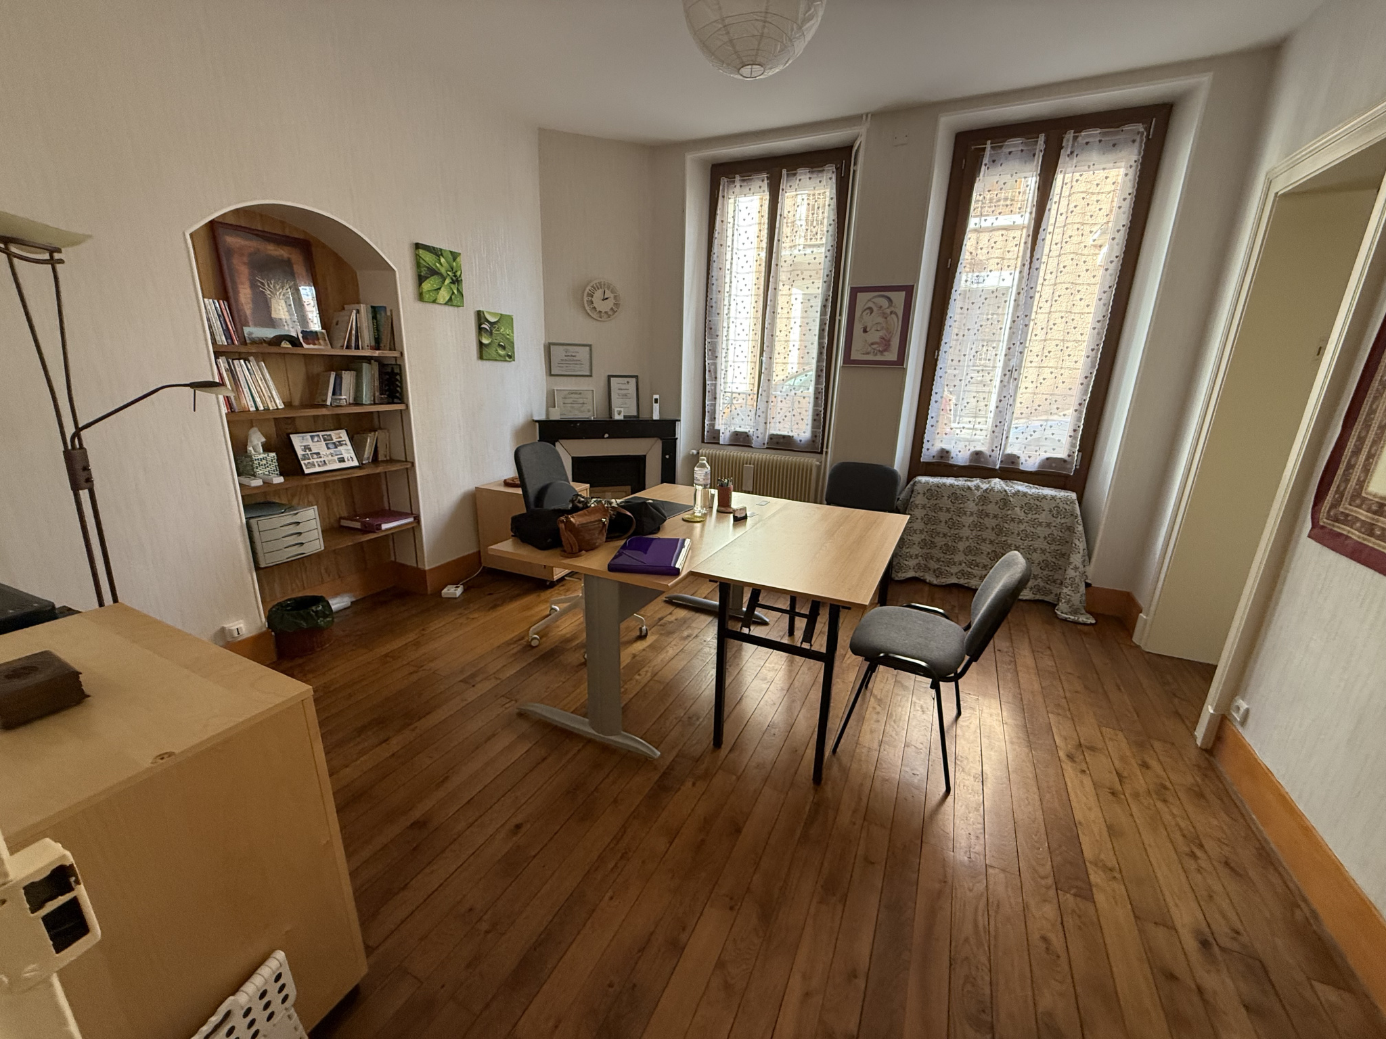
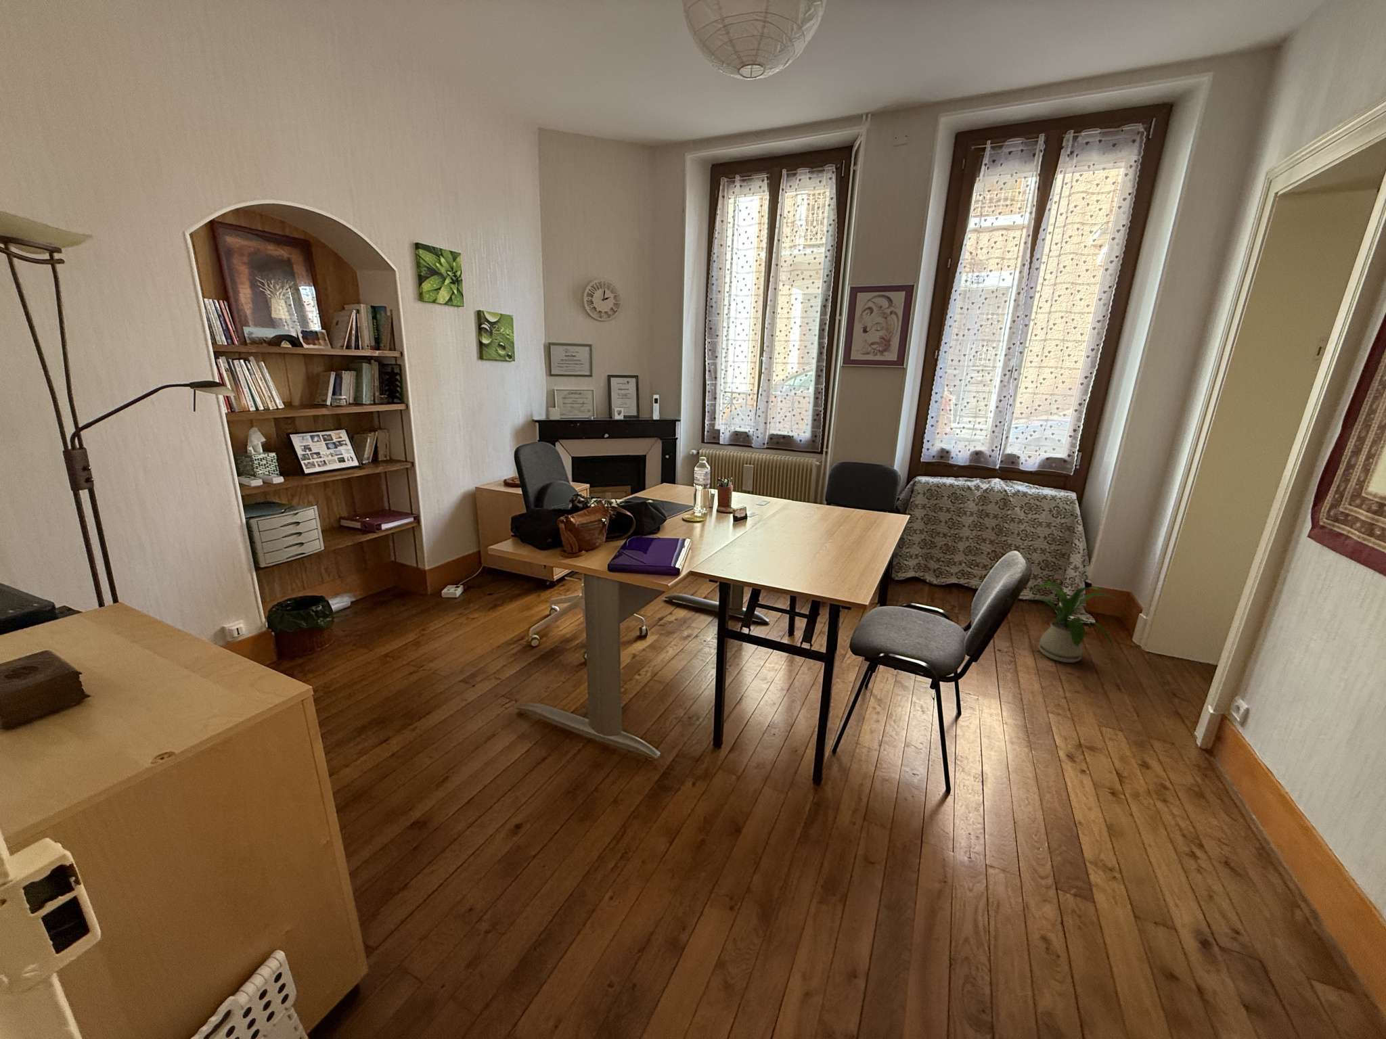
+ house plant (1068, 614)
